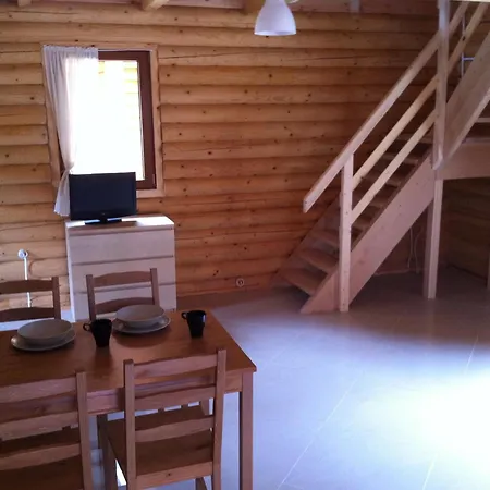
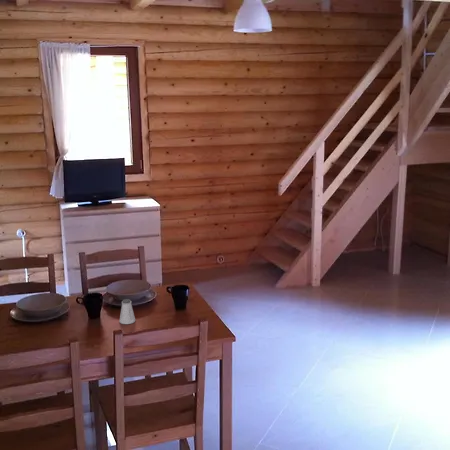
+ saltshaker (126, 310)
